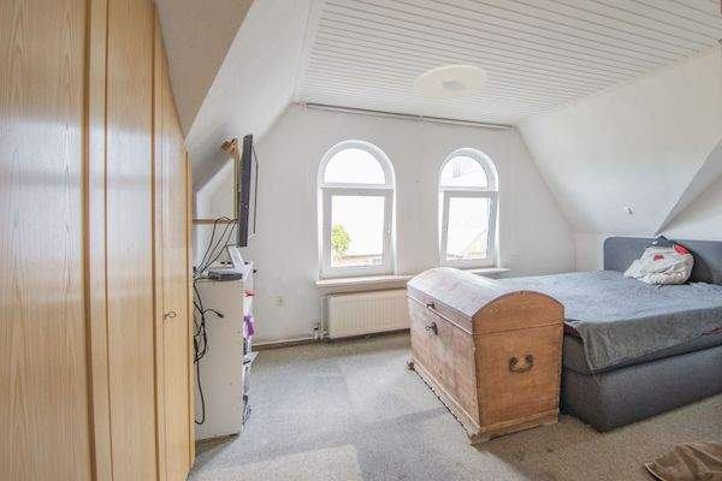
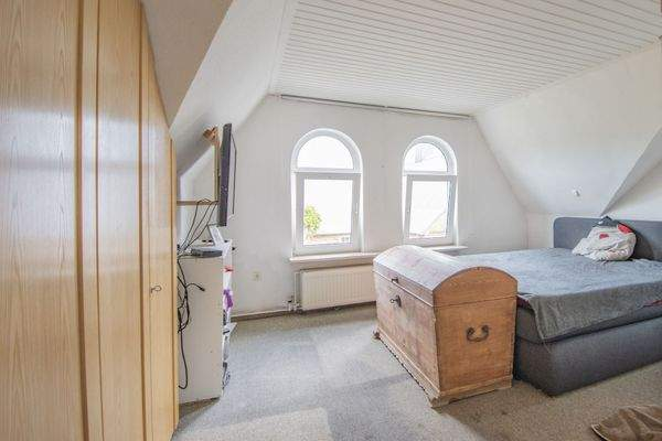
- ceiling light (449, 81)
